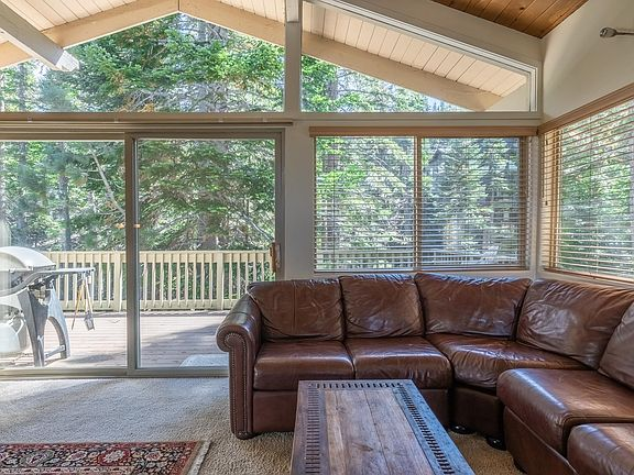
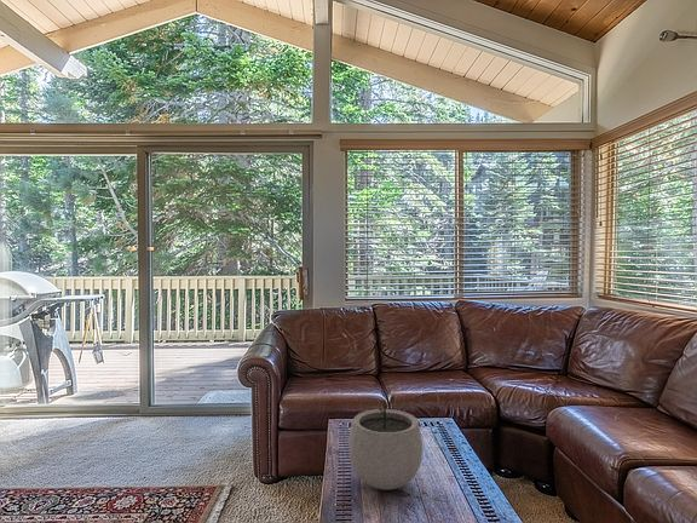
+ plant pot (385, 437)
